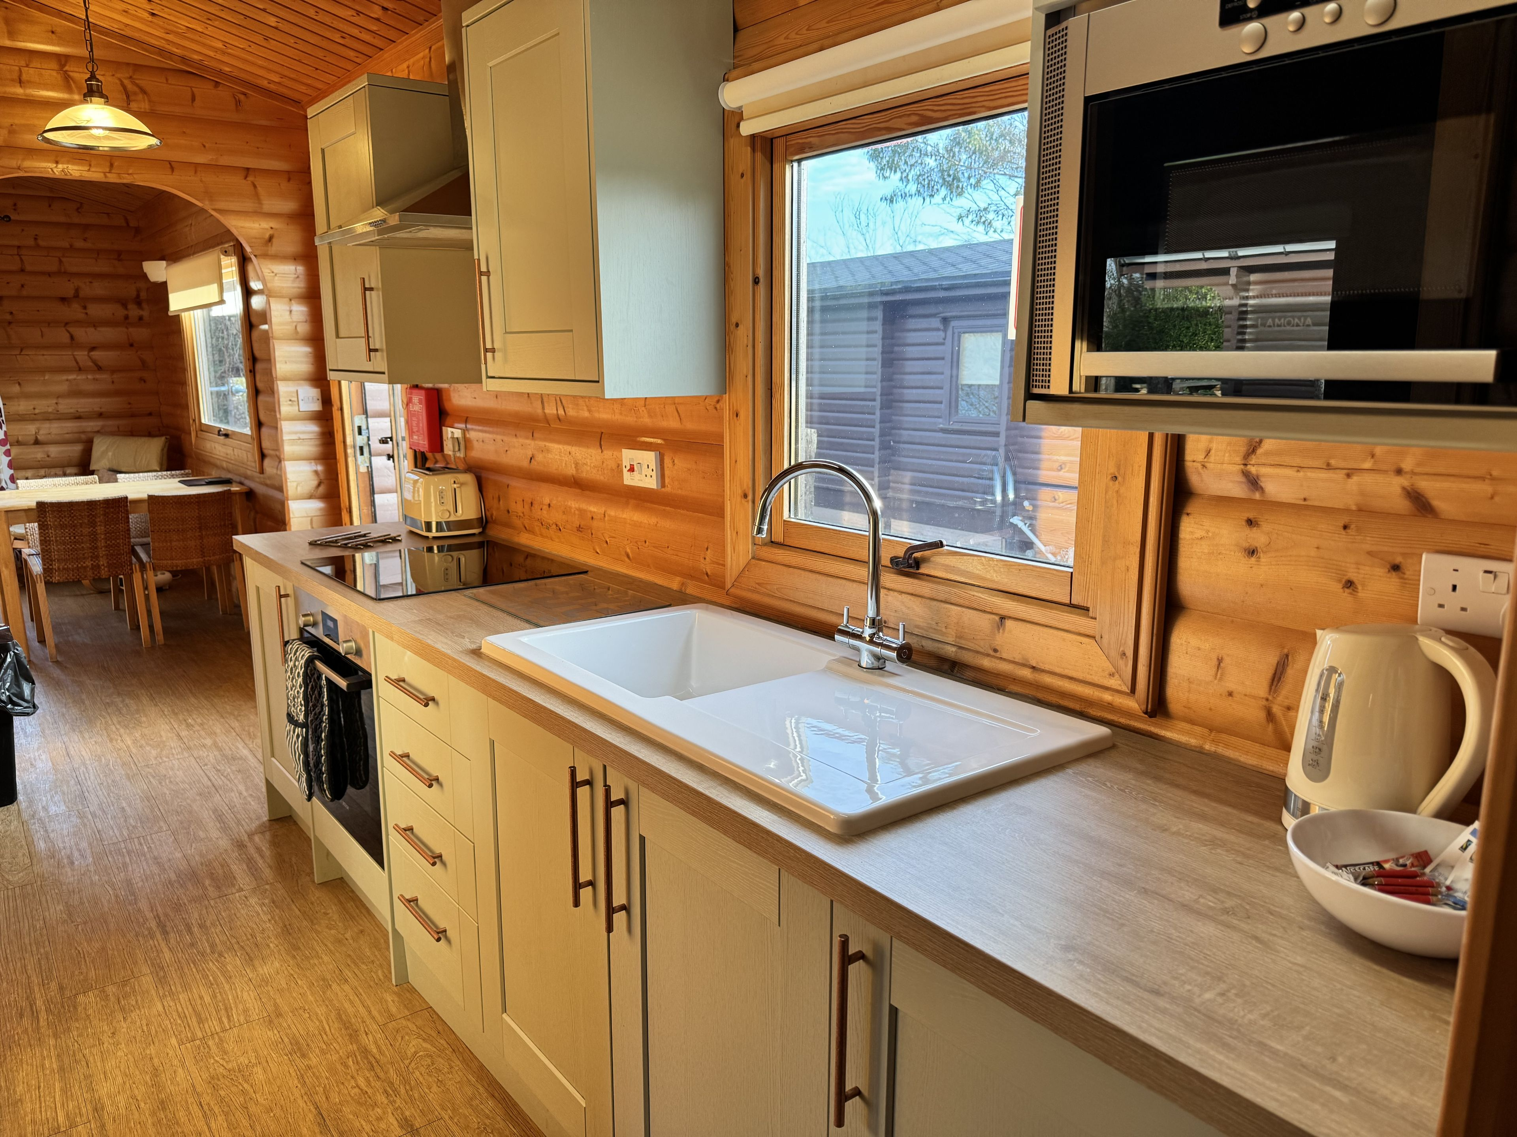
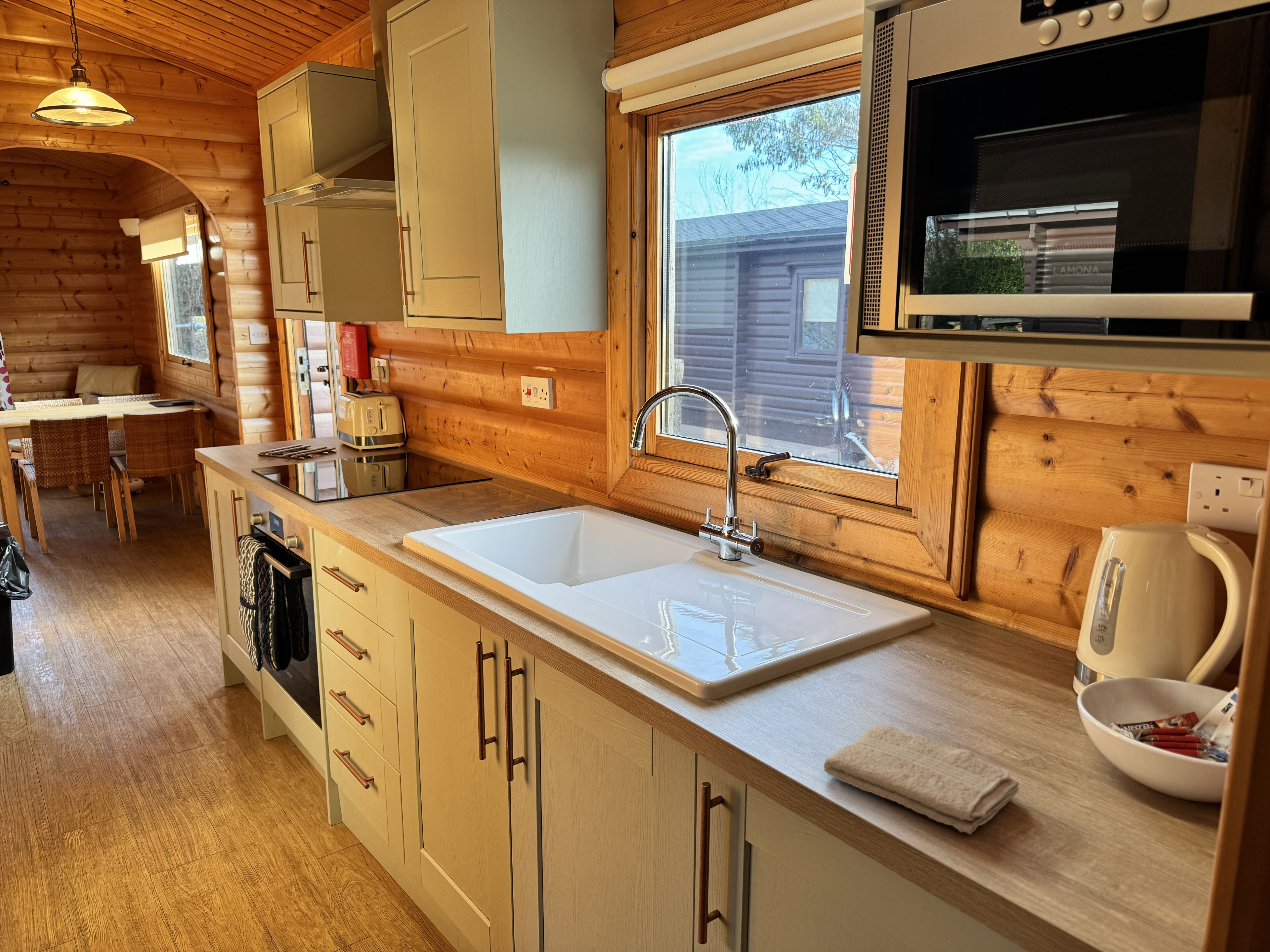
+ washcloth (920, 773)
